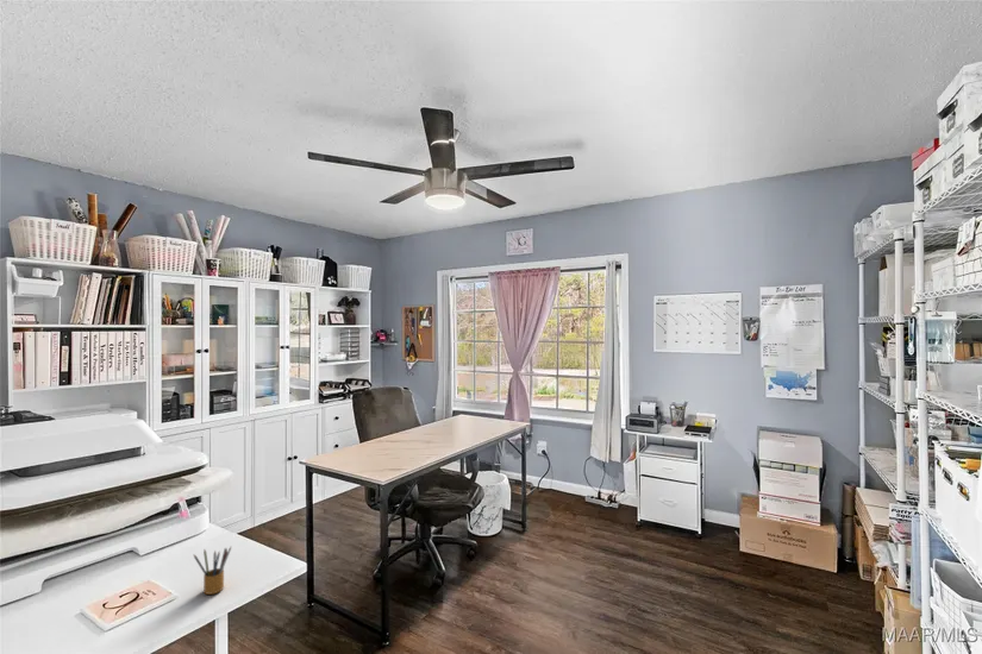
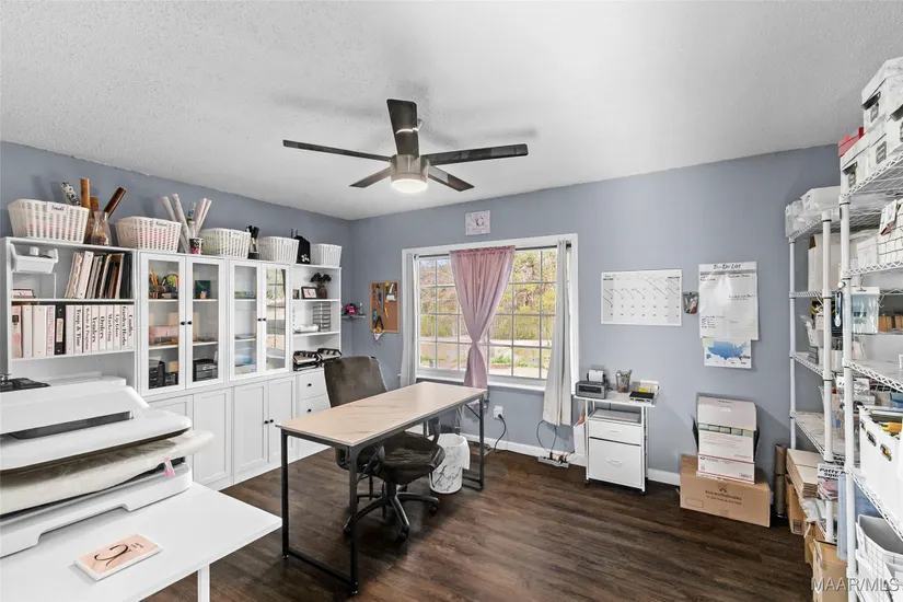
- pencil box (213, 568)
